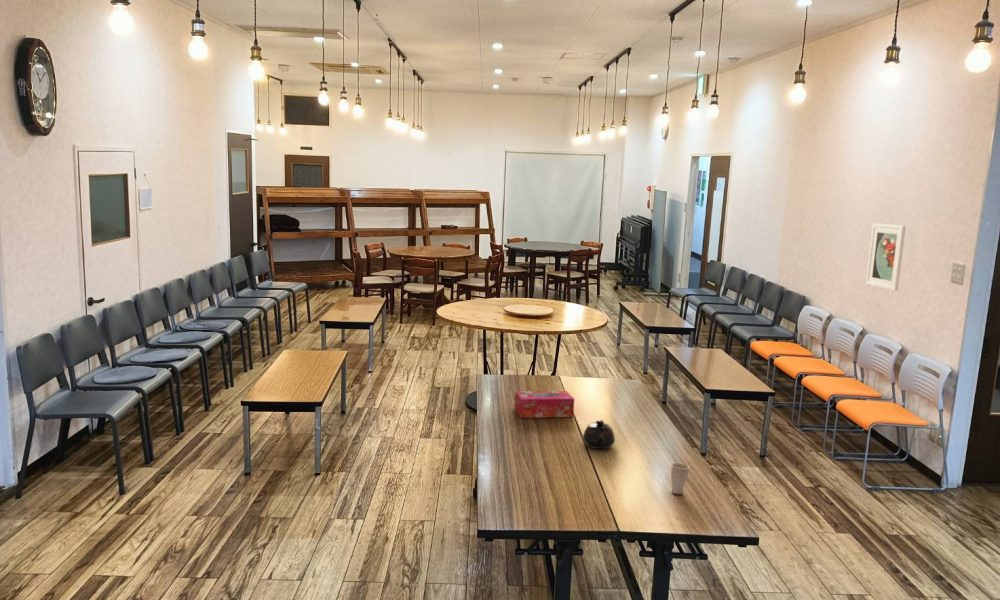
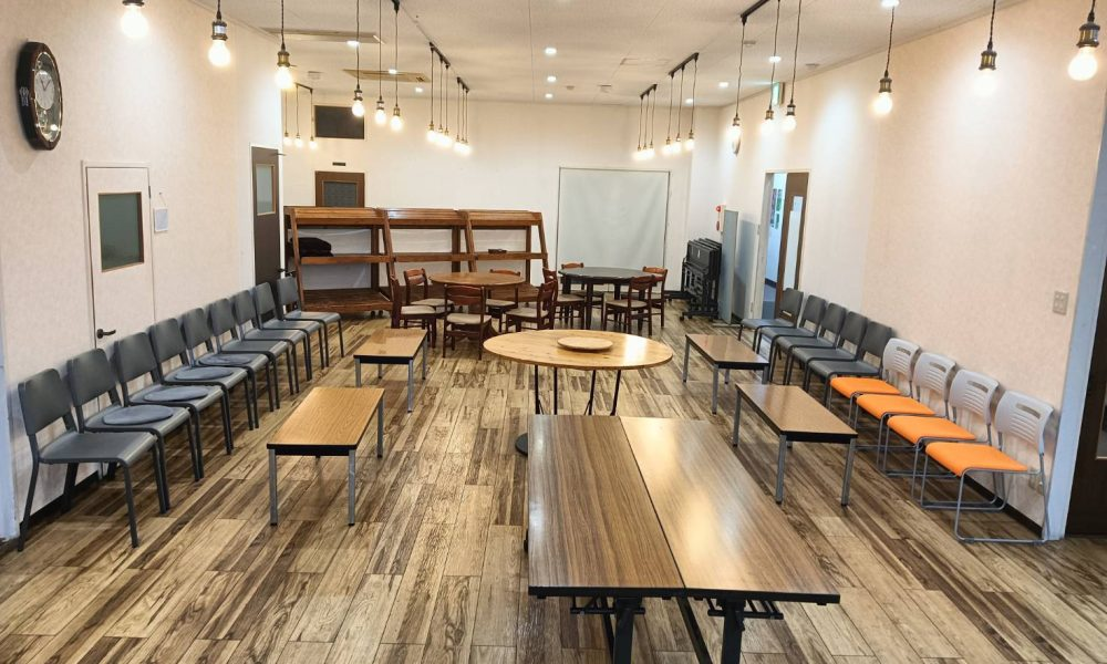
- tissue box (544, 404)
- teapot (599, 433)
- cup (679, 478)
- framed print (884, 256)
